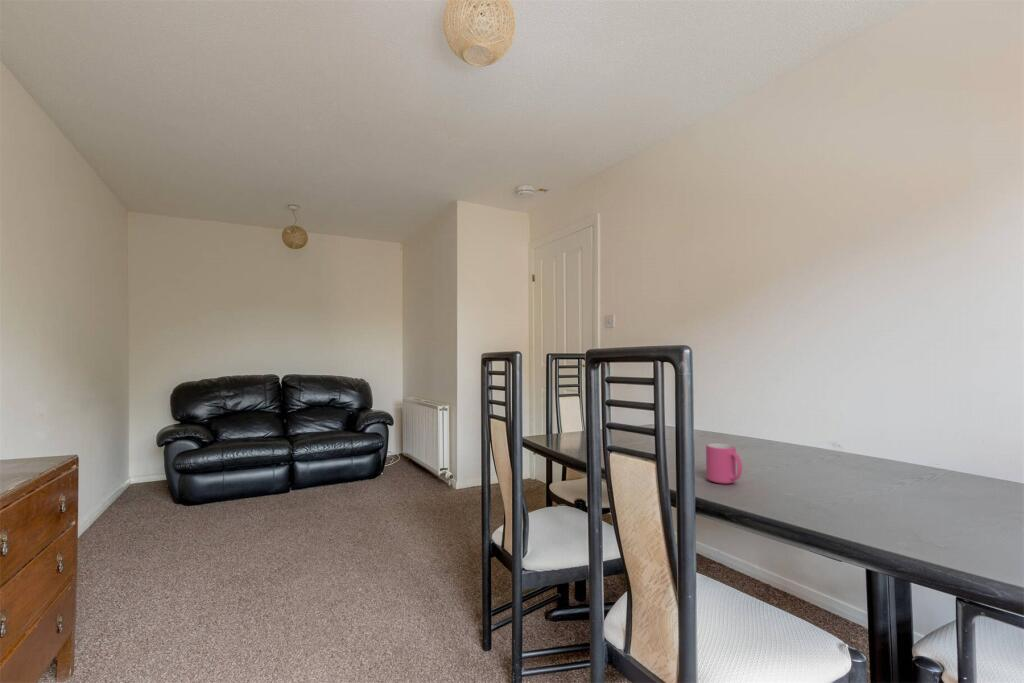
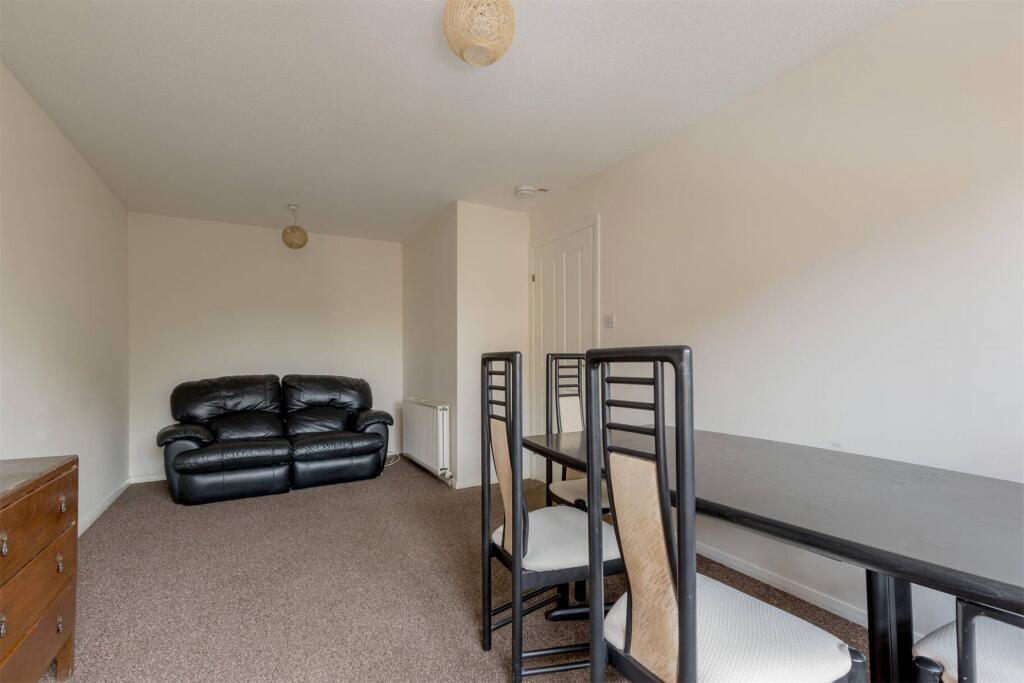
- mug (725, 464)
